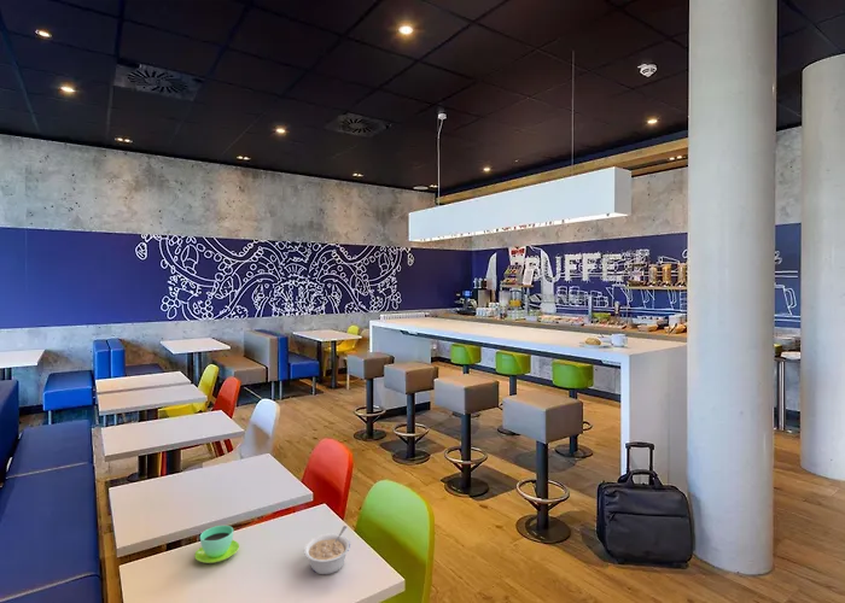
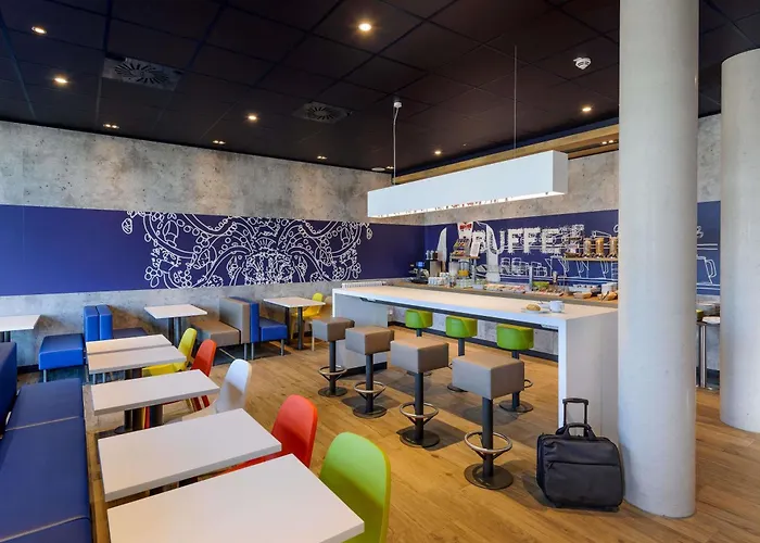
- legume (327, 552)
- cup (217, 543)
